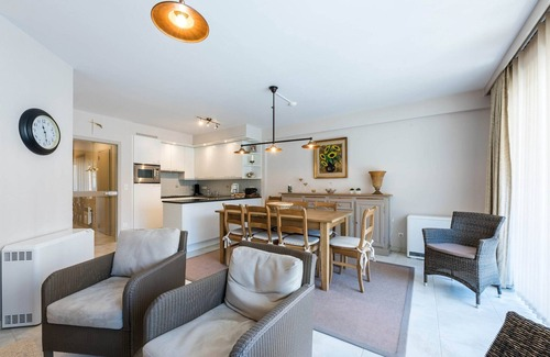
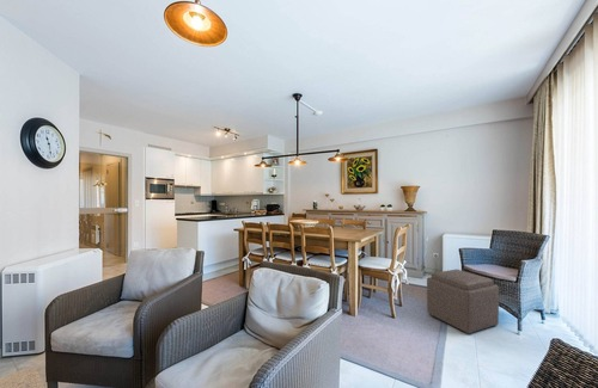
+ ottoman (460, 296)
